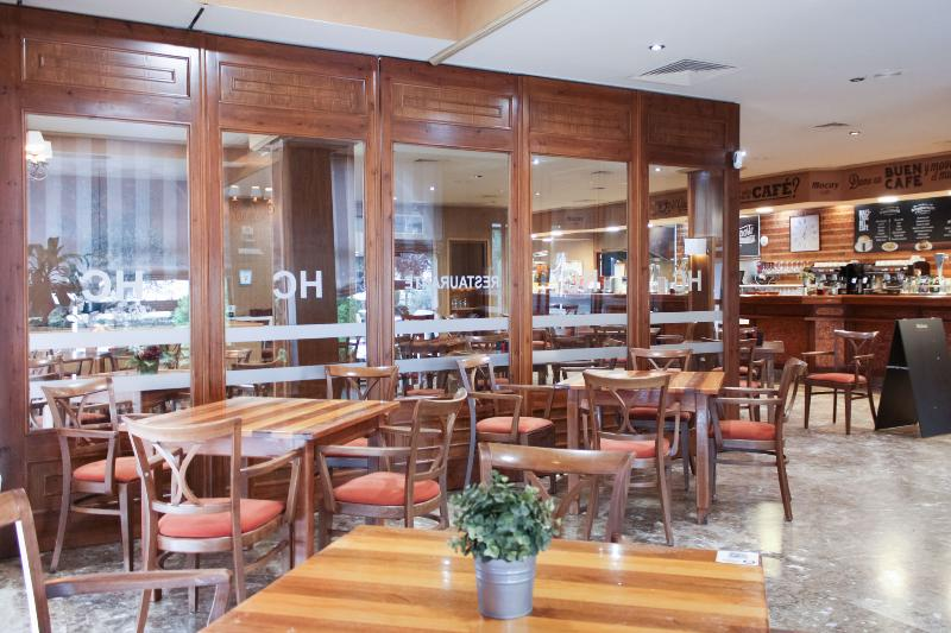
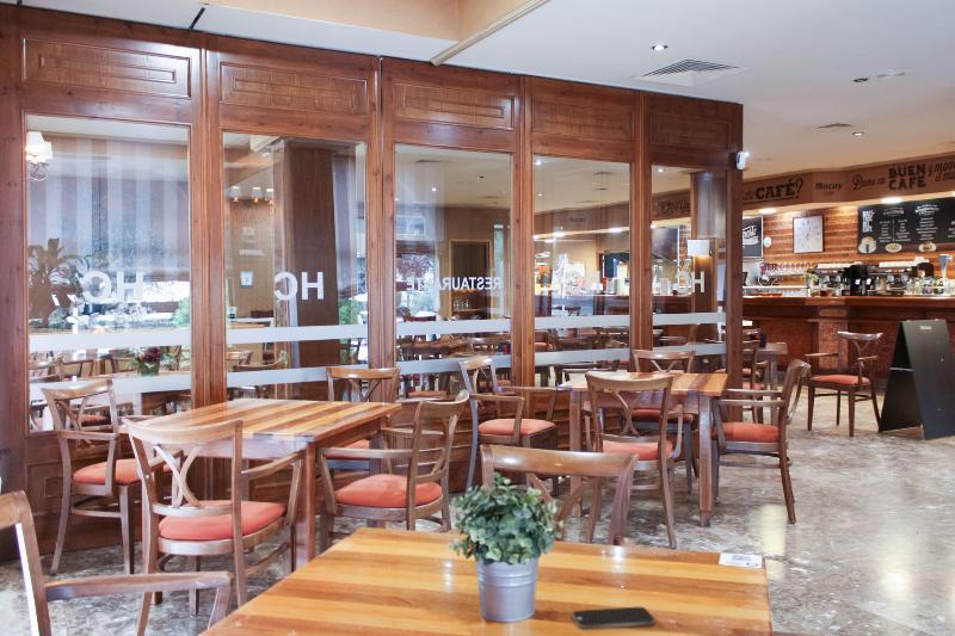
+ smartphone (612, 617)
